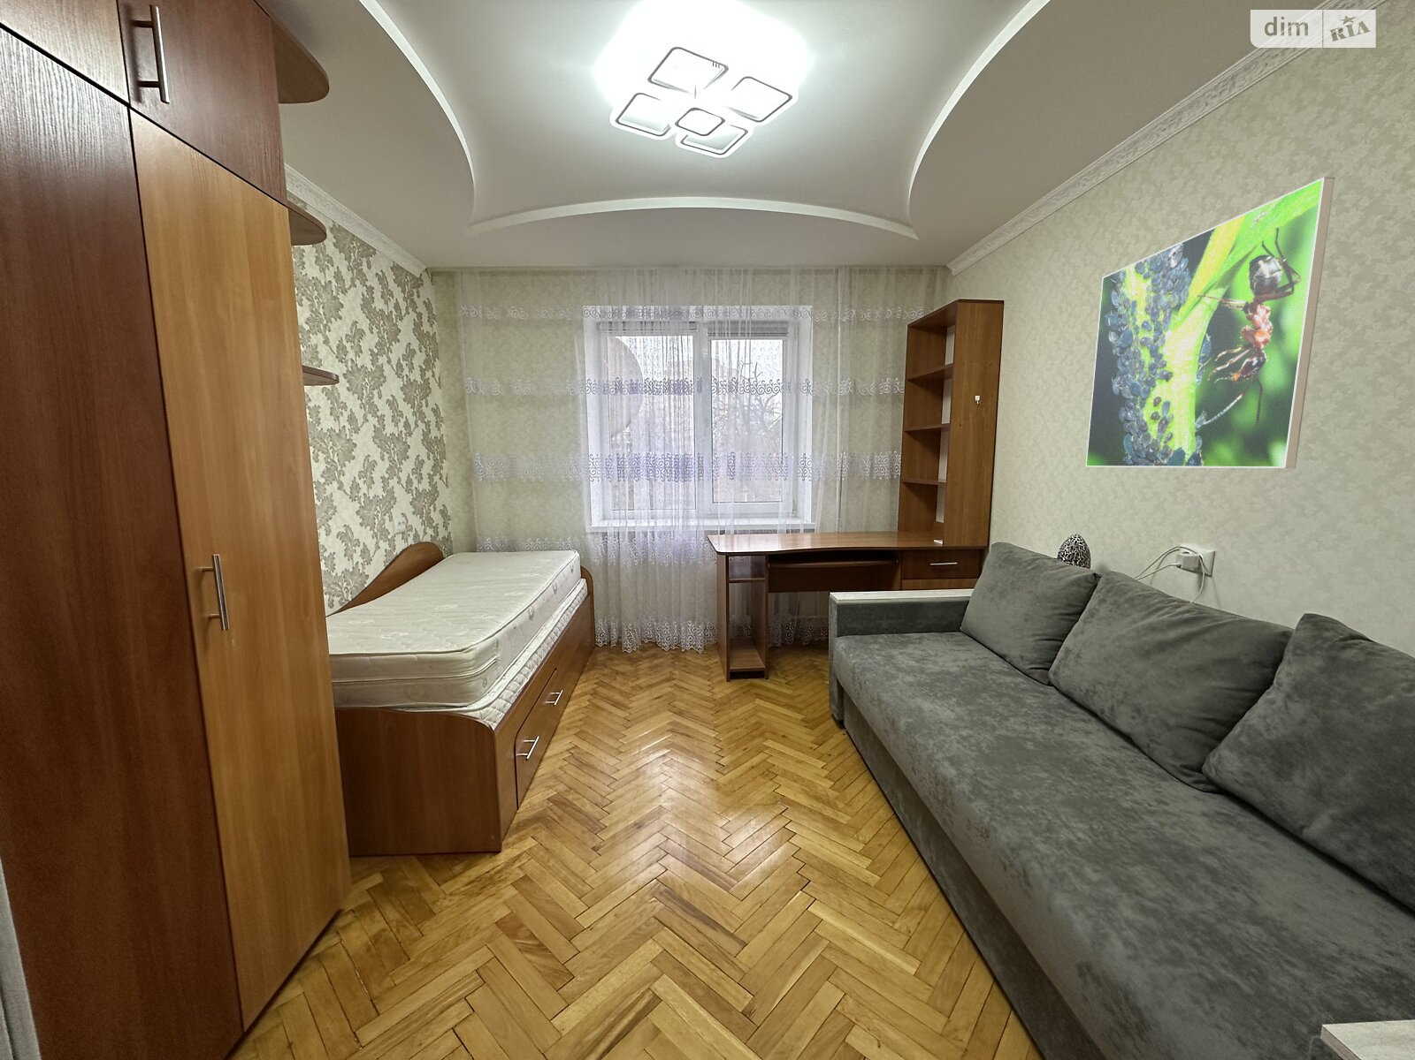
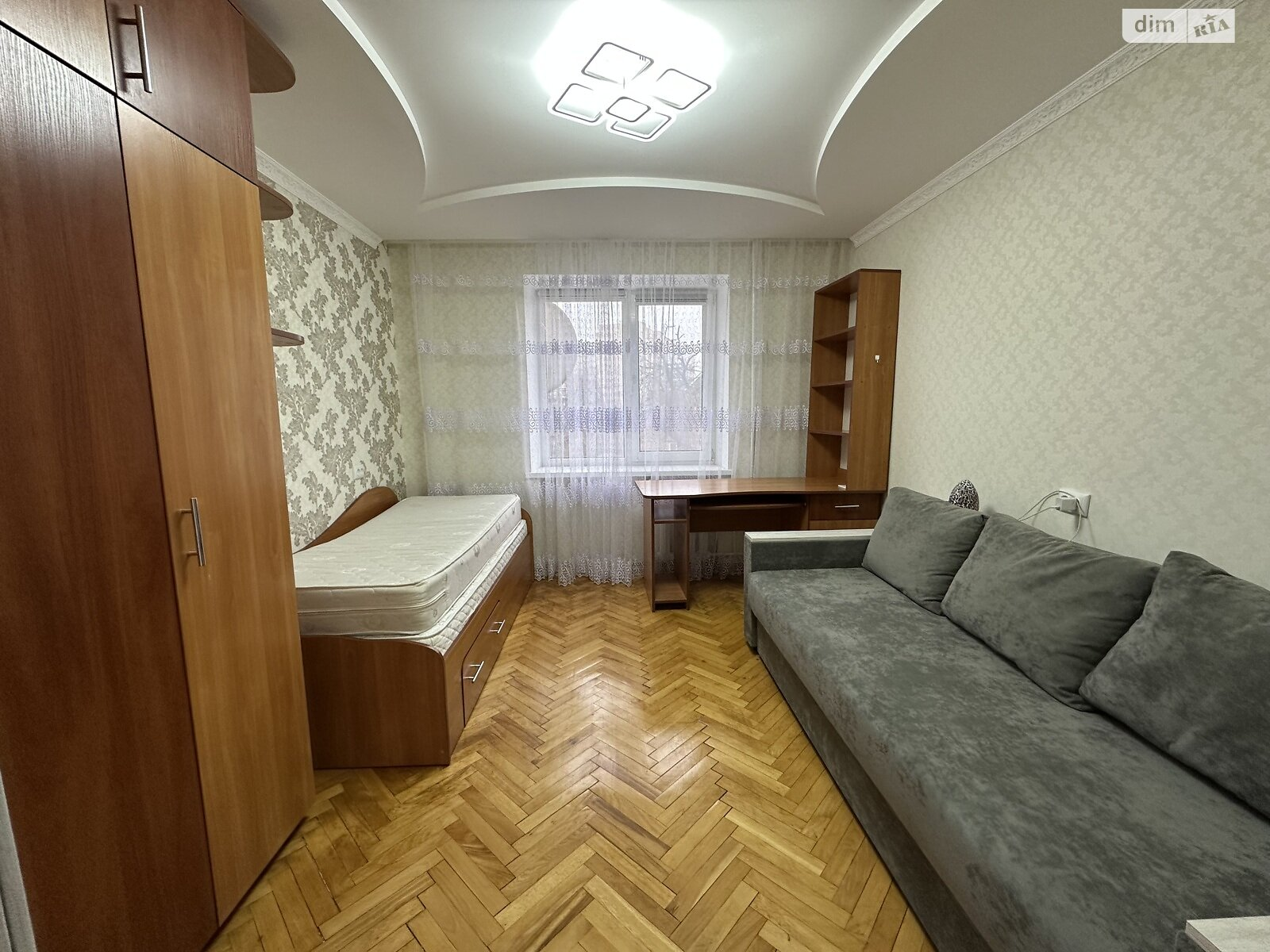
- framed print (1181, 355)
